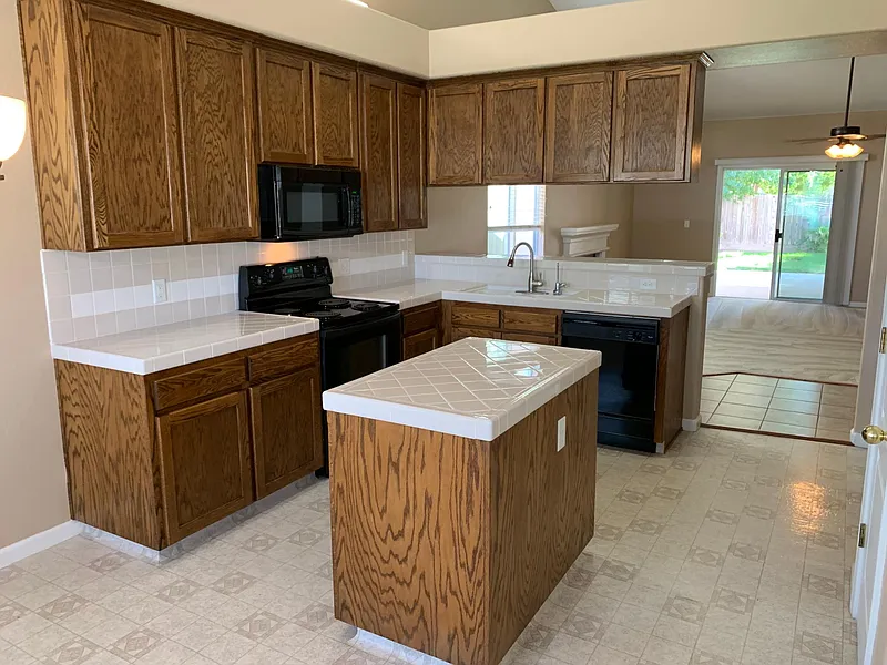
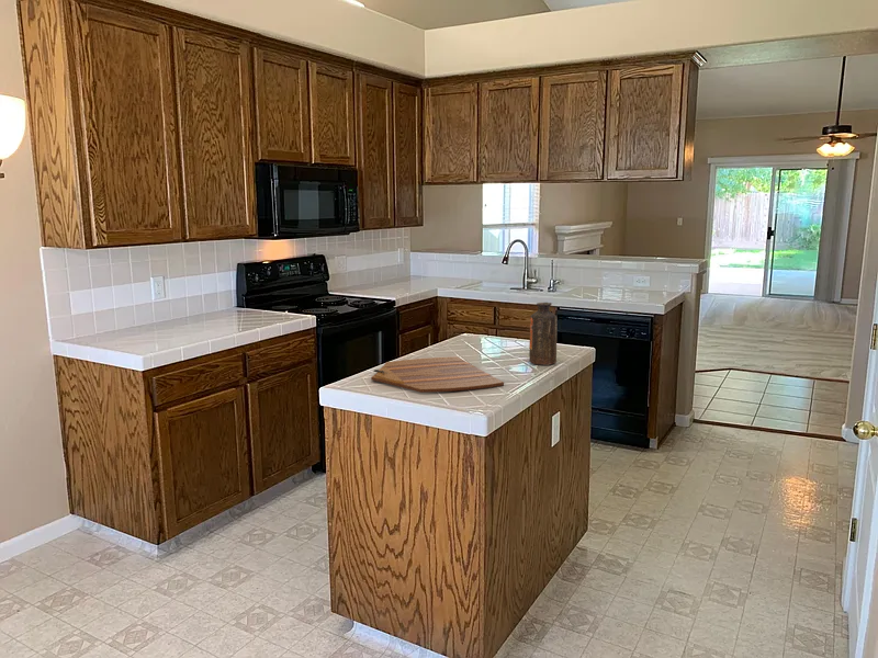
+ bottle (543, 332)
+ cutting board (426, 372)
